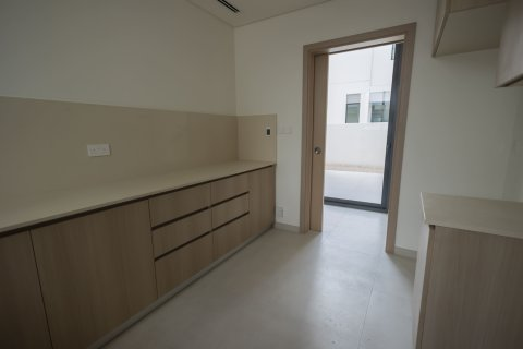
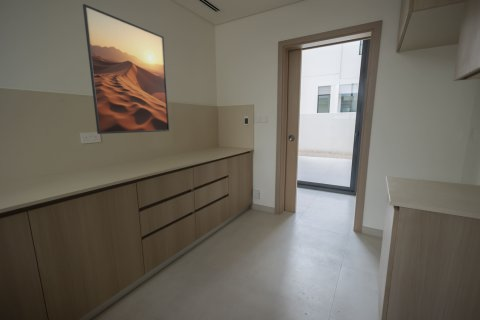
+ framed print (134, 79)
